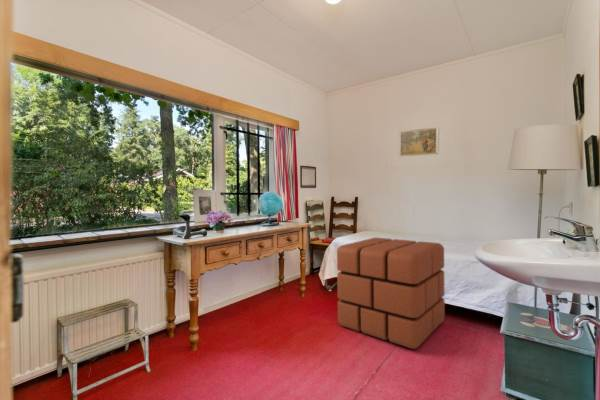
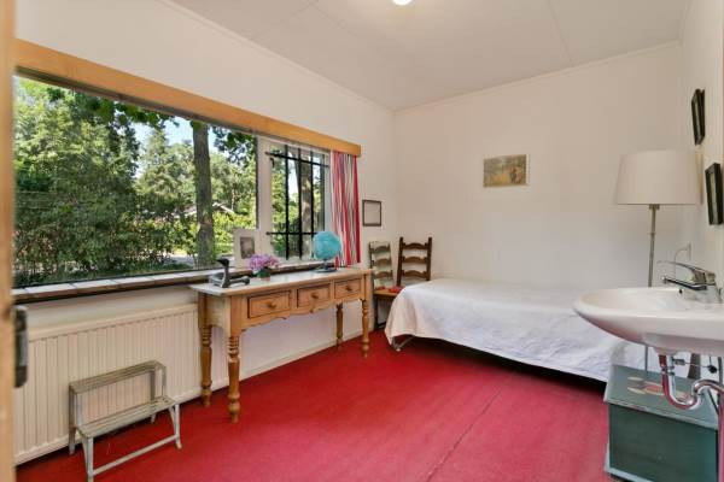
- pouf (391, 284)
